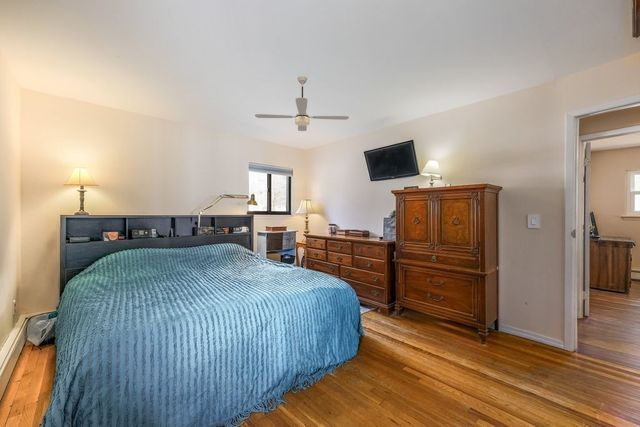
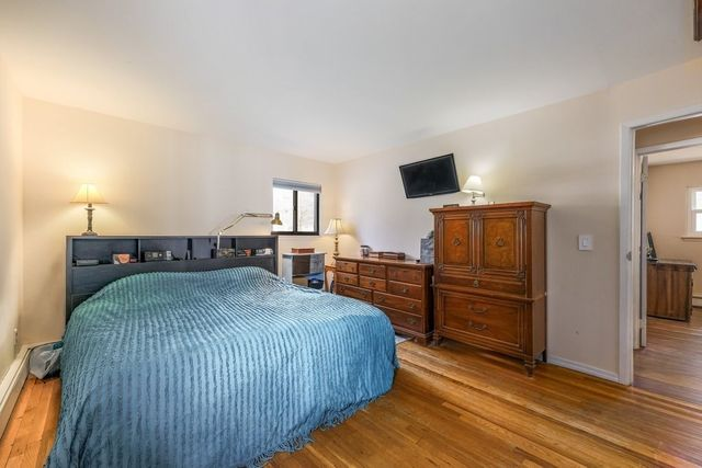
- ceiling fan (302, 101)
